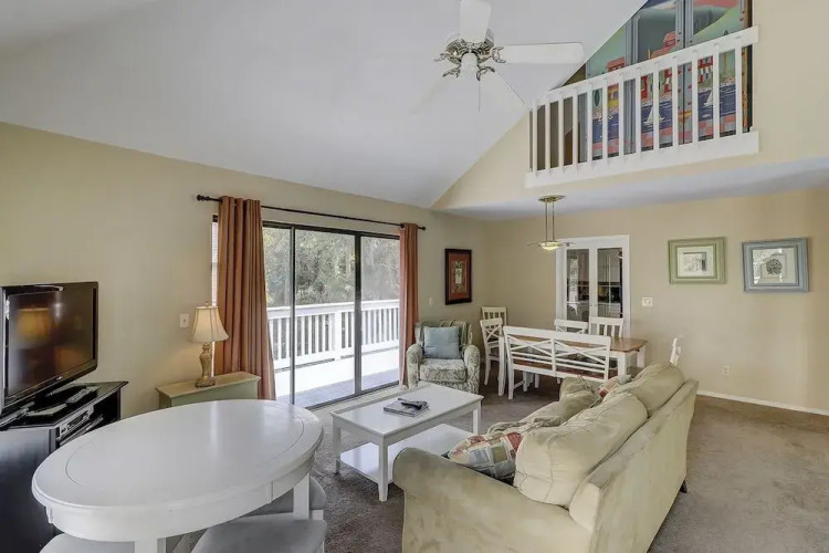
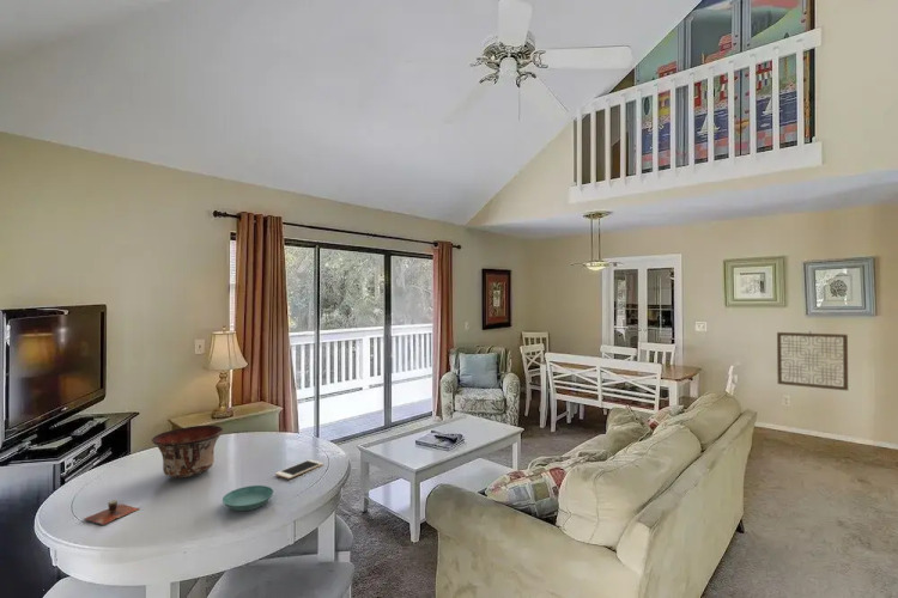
+ cell phone (299, 468)
+ saucer (248, 499)
+ bowl (188, 453)
+ wall art (811, 358)
+ cup (111, 508)
